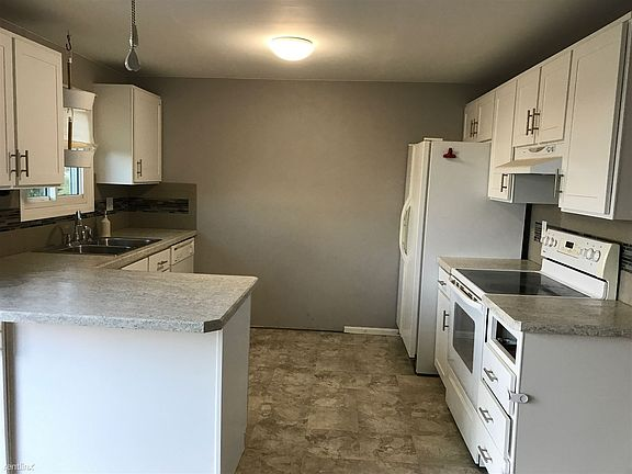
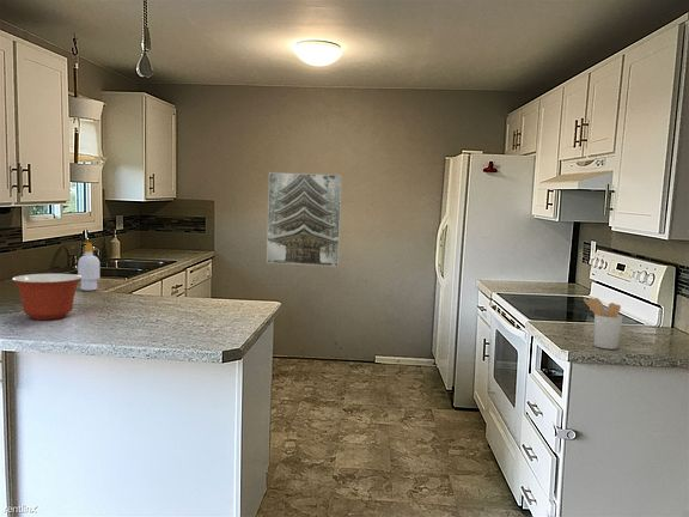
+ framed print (304, 219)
+ soap bottle (89, 266)
+ mixing bowl (48, 297)
+ utensil holder (602, 321)
